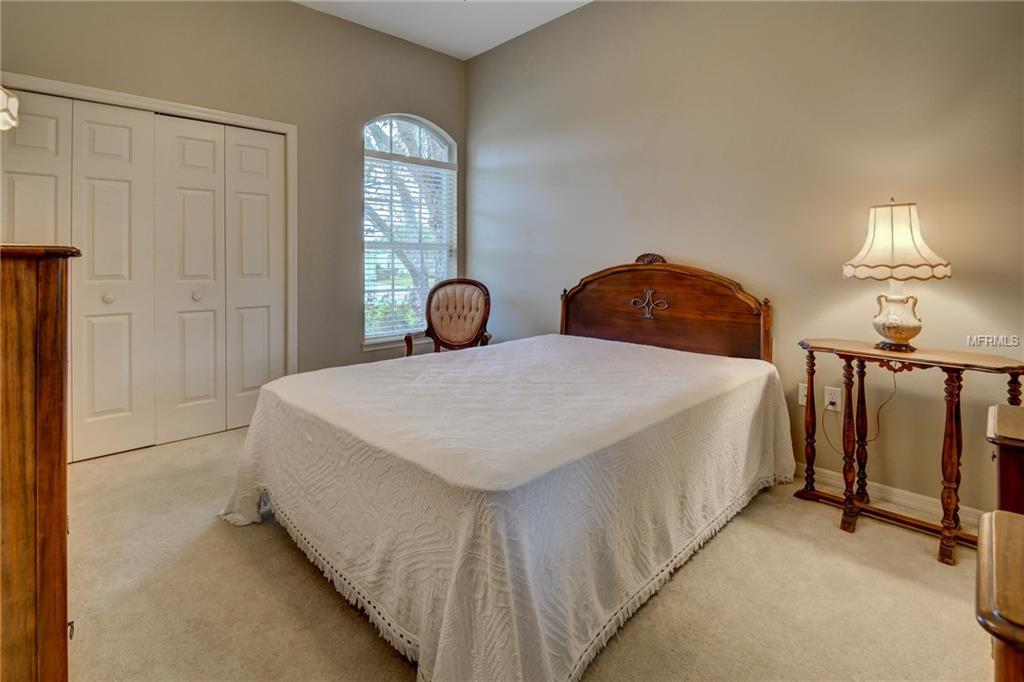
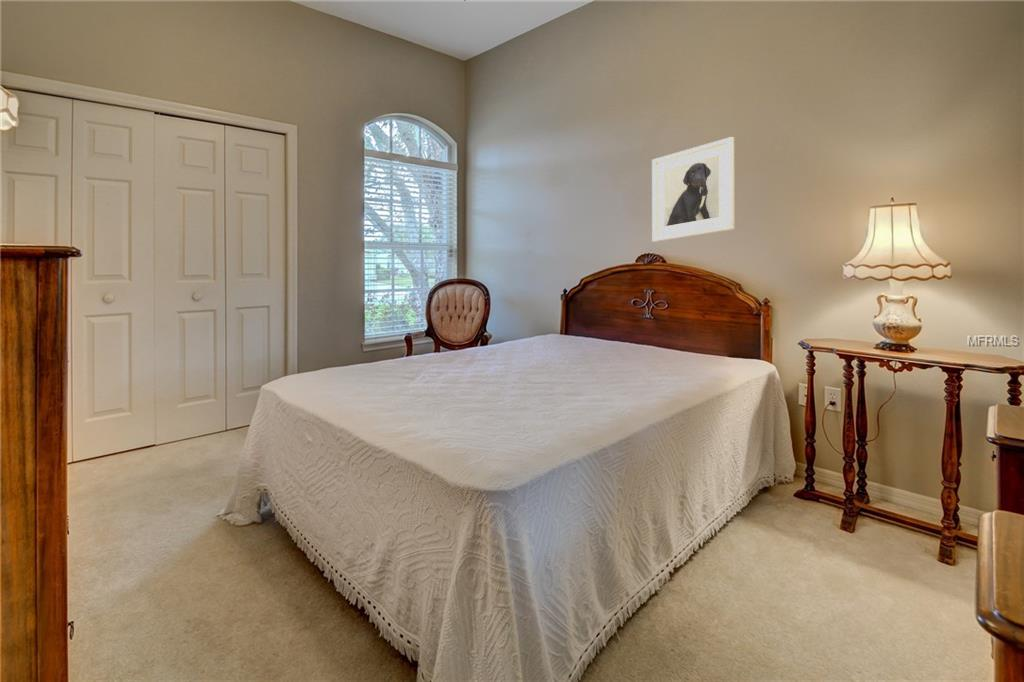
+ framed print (690, 192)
